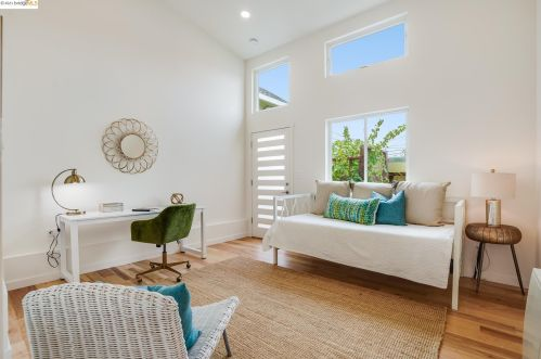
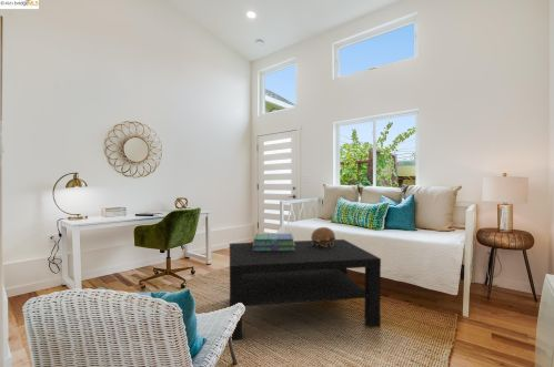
+ stack of books (273, 241)
+ decorative bowl (323, 235)
+ coffee table (296, 281)
